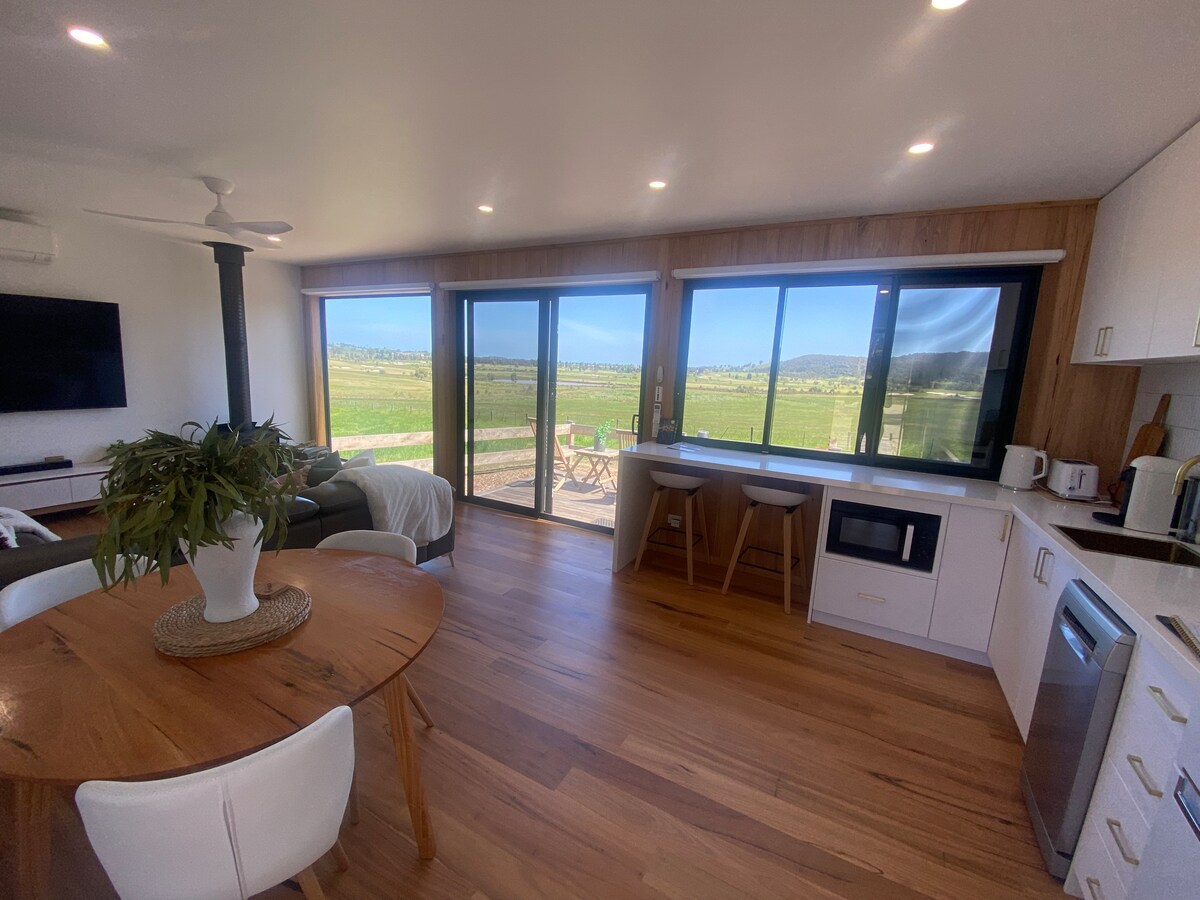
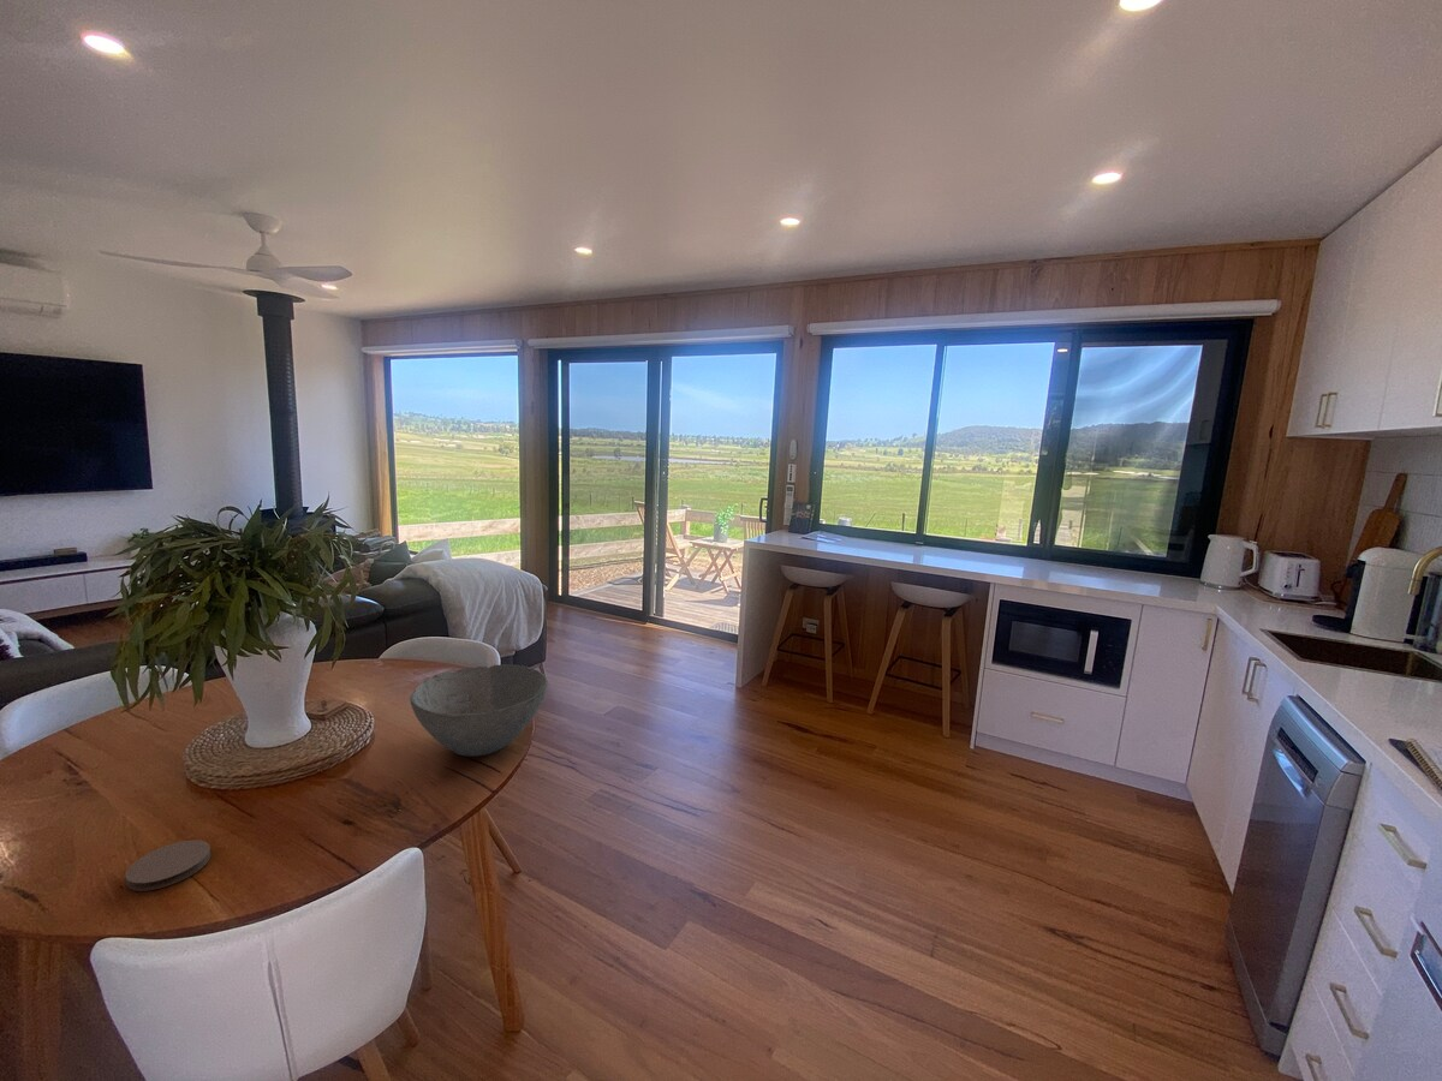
+ coaster (169, 864)
+ bowl (482, 715)
